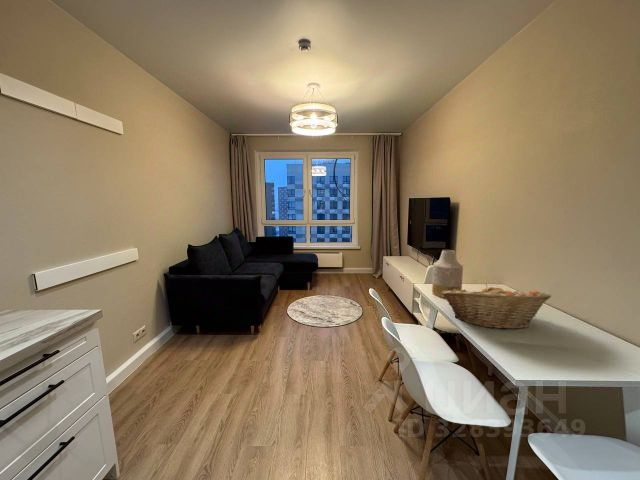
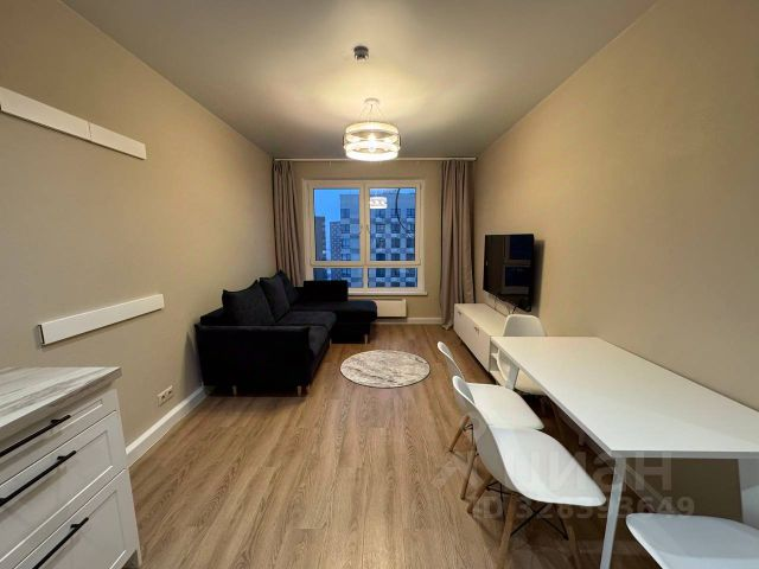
- vase (447, 272)
- fruit basket (491, 301)
